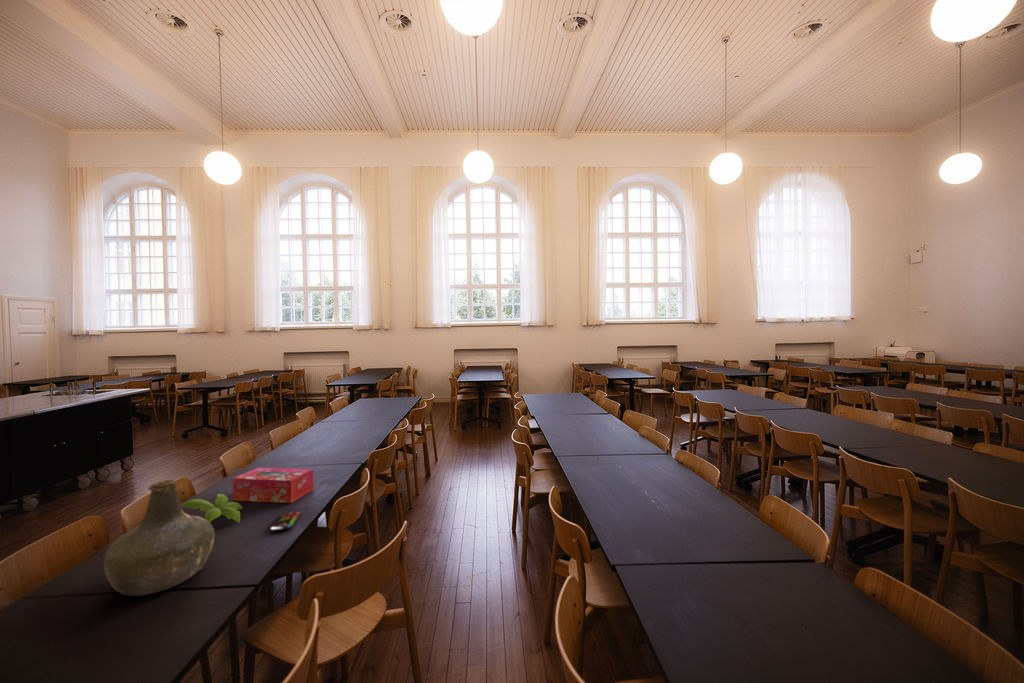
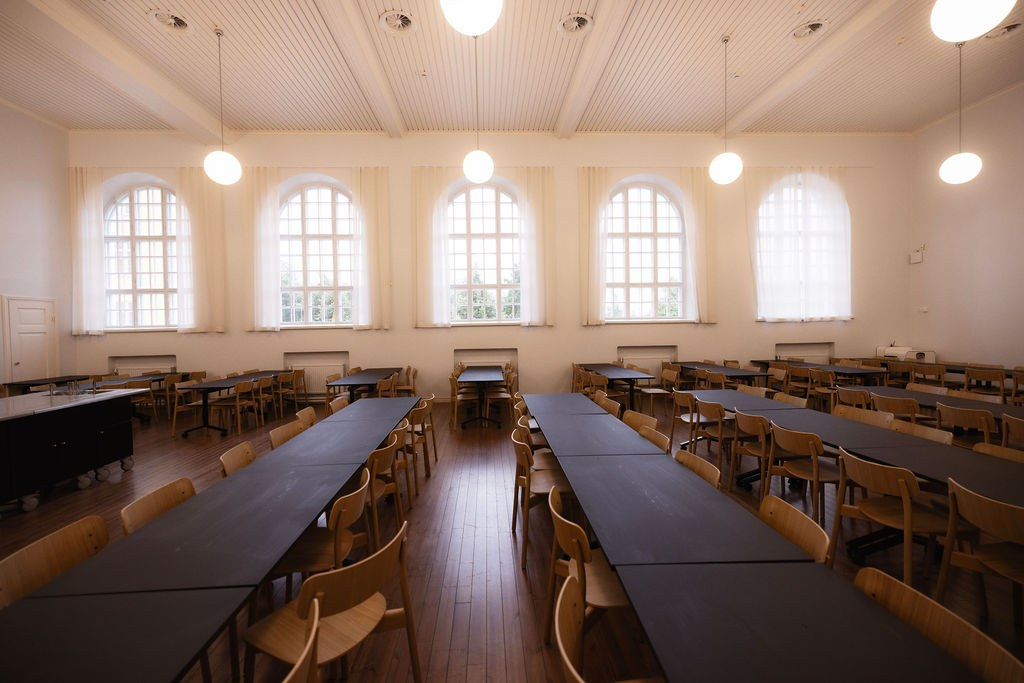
- plant (219, 508)
- tissue box (274, 484)
- bottle (162, 530)
- smartphone (286, 520)
